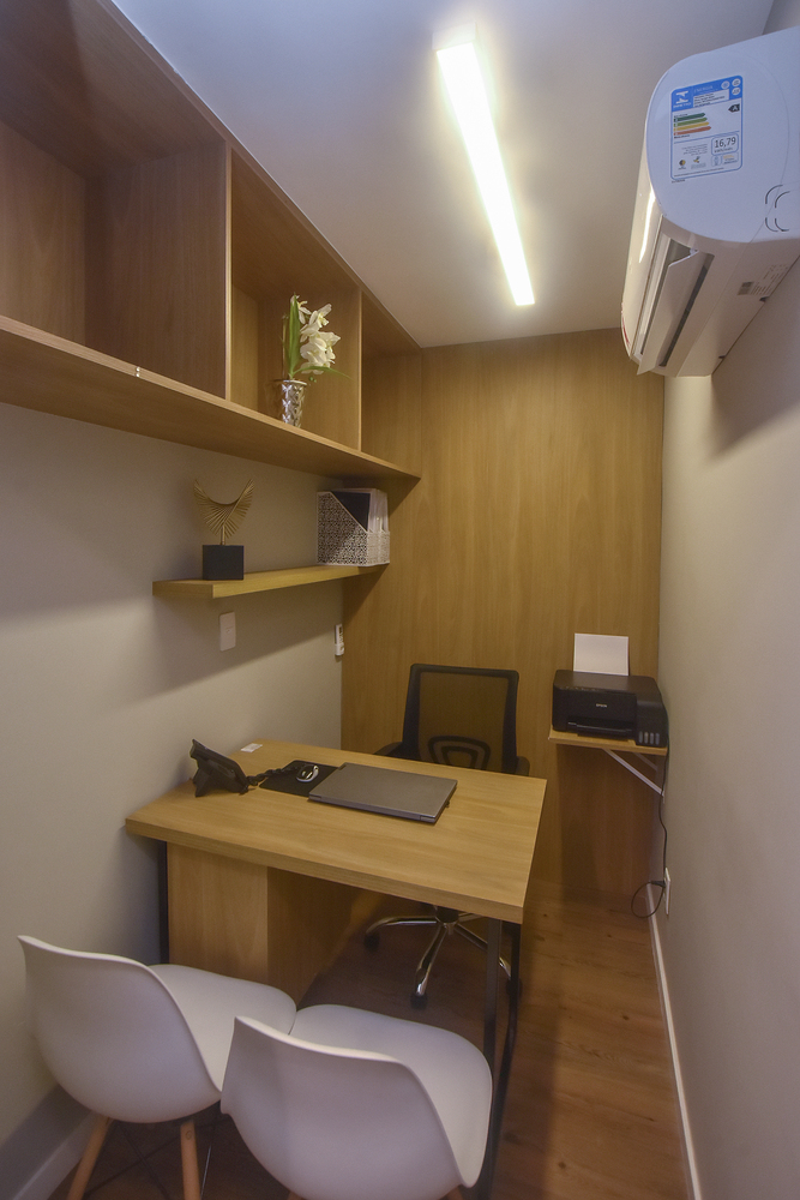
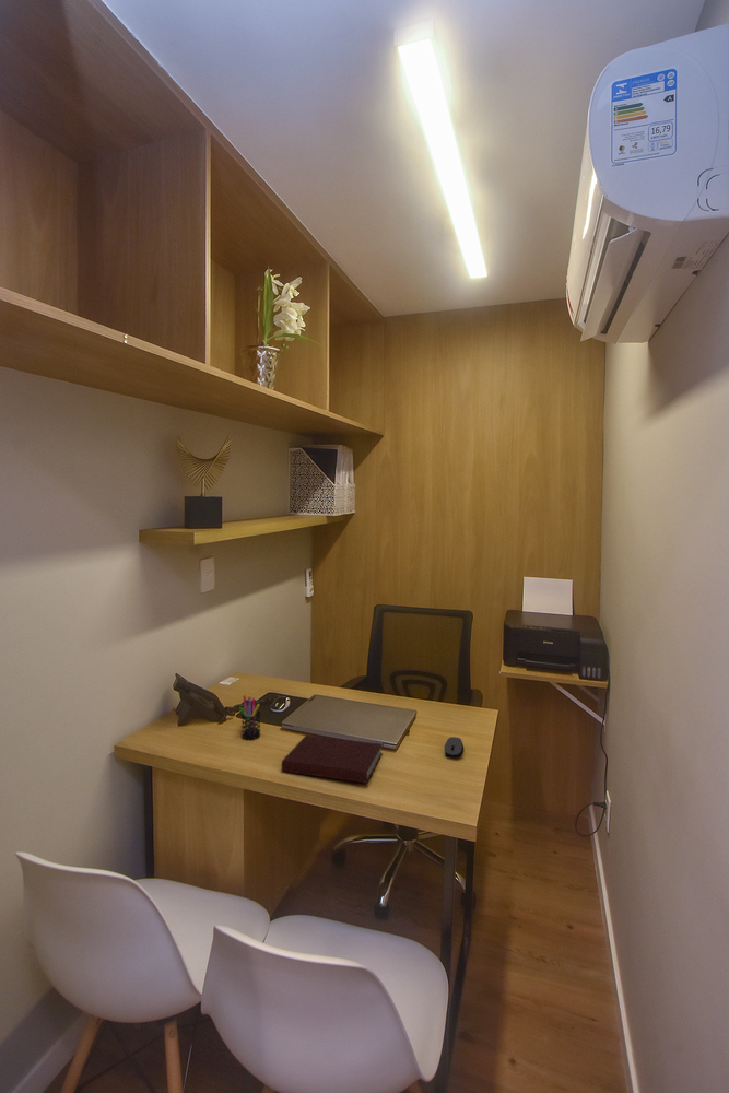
+ notebook (333, 756)
+ pen holder (248, 716)
+ computer mouse (454, 745)
